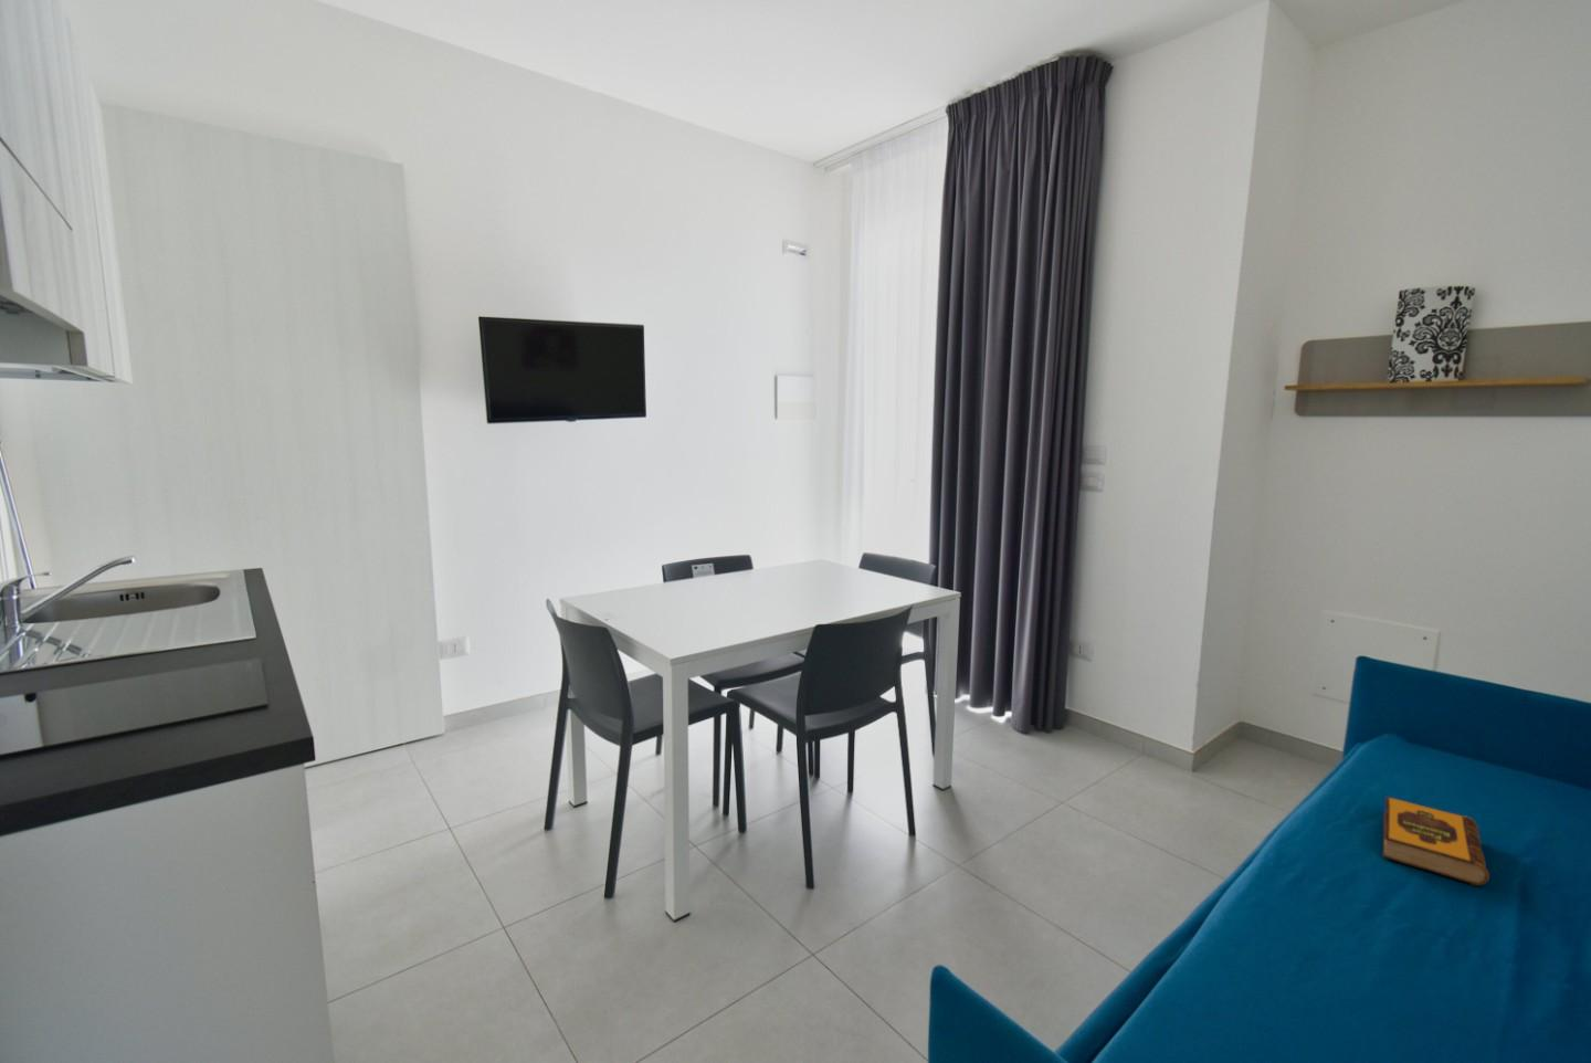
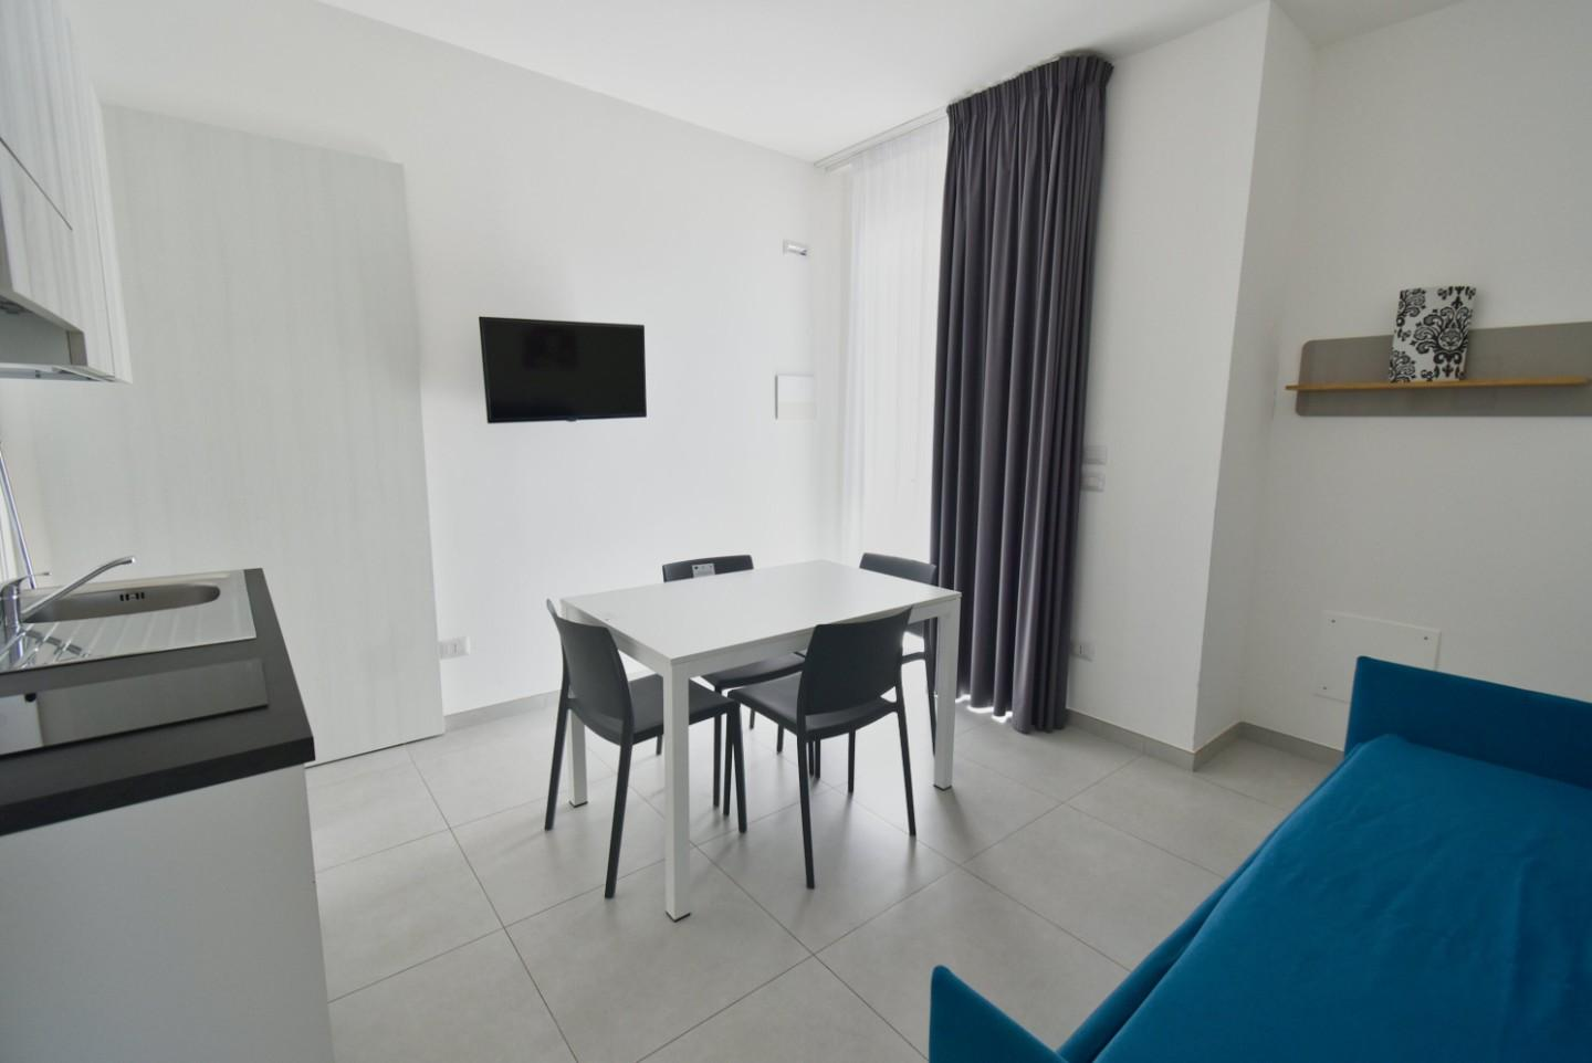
- hardback book (1432, 838)
